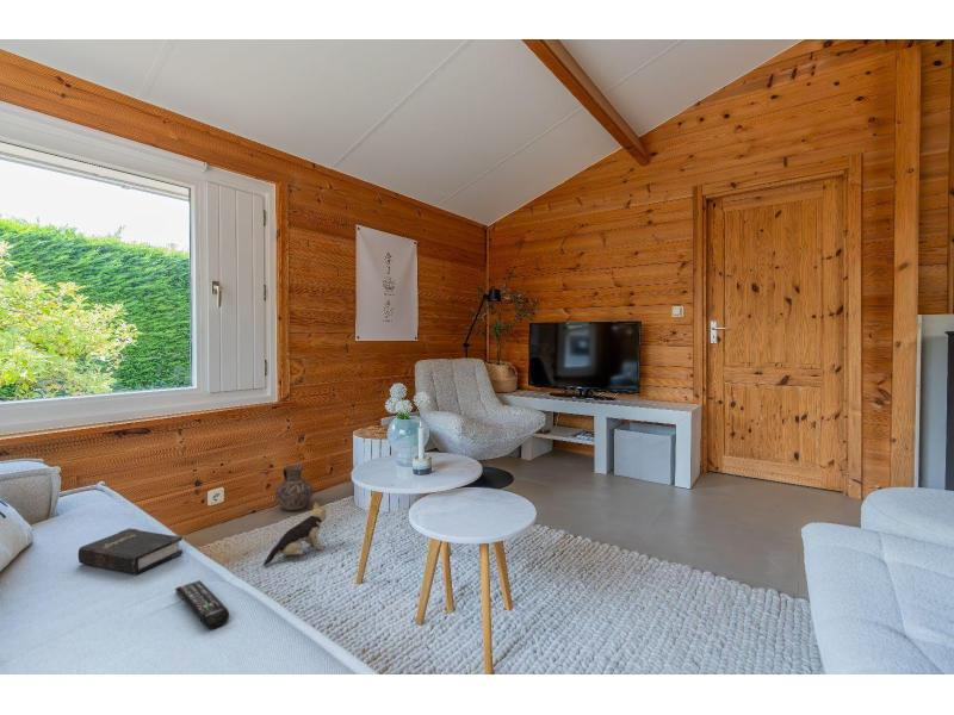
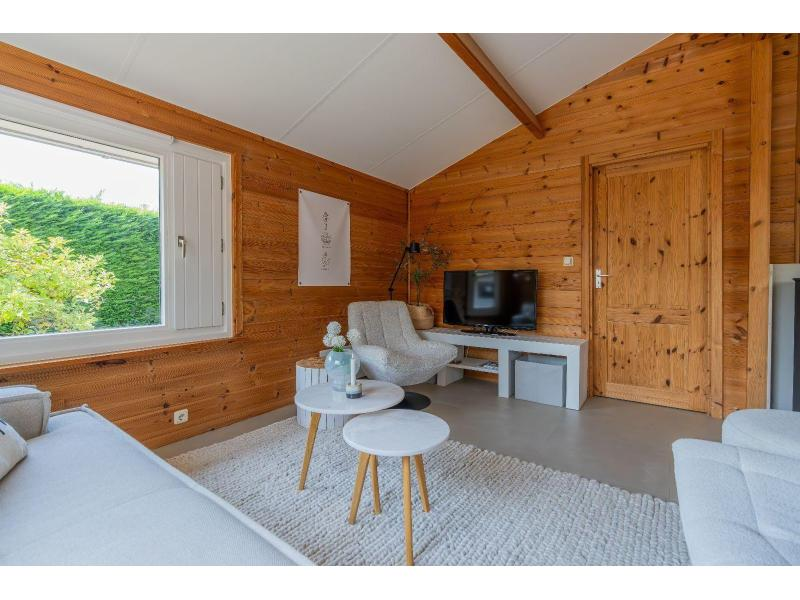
- remote control (200, 602)
- ceramic jug (293, 486)
- plush toy (298, 530)
- hardback book (131, 549)
